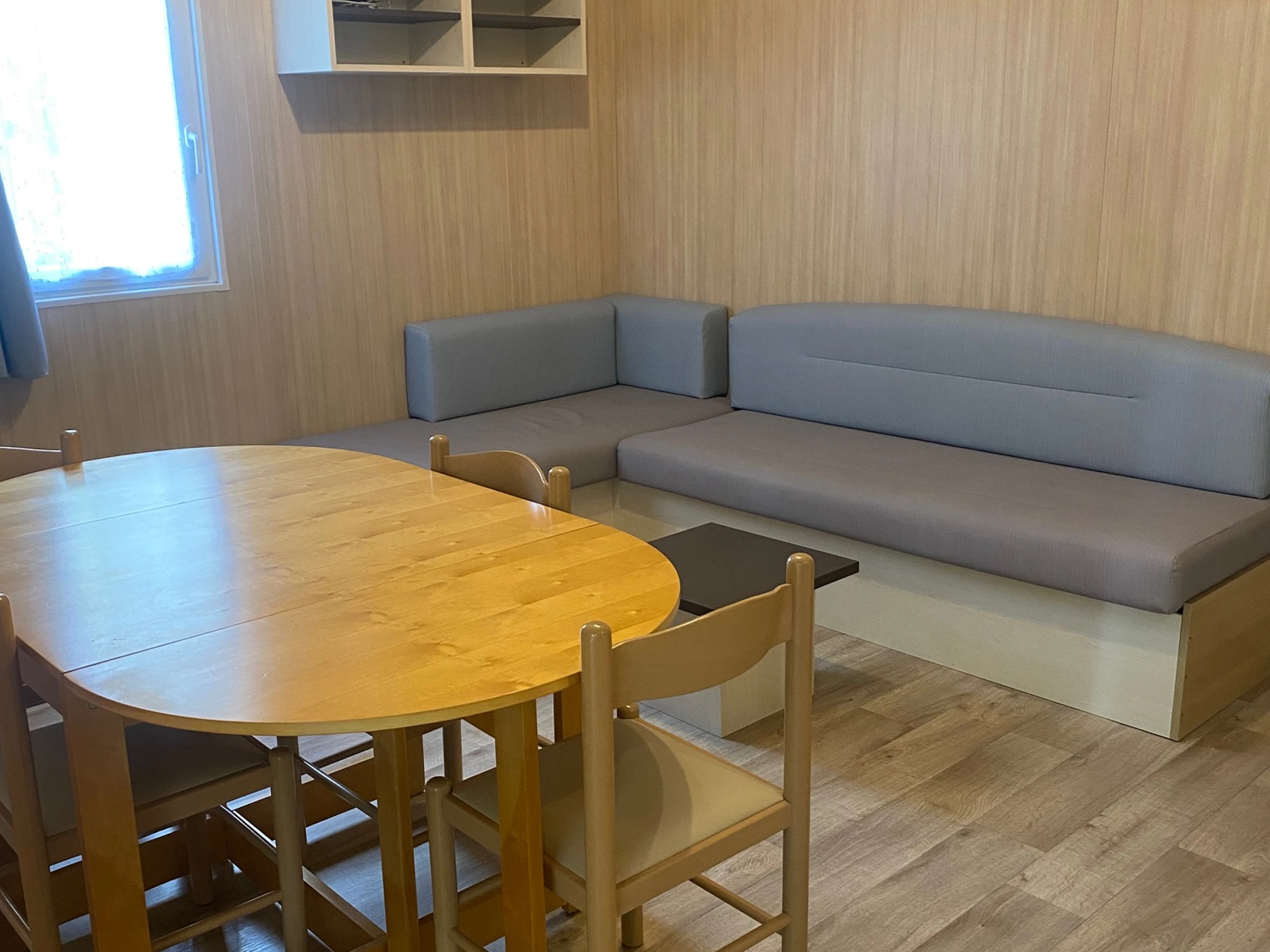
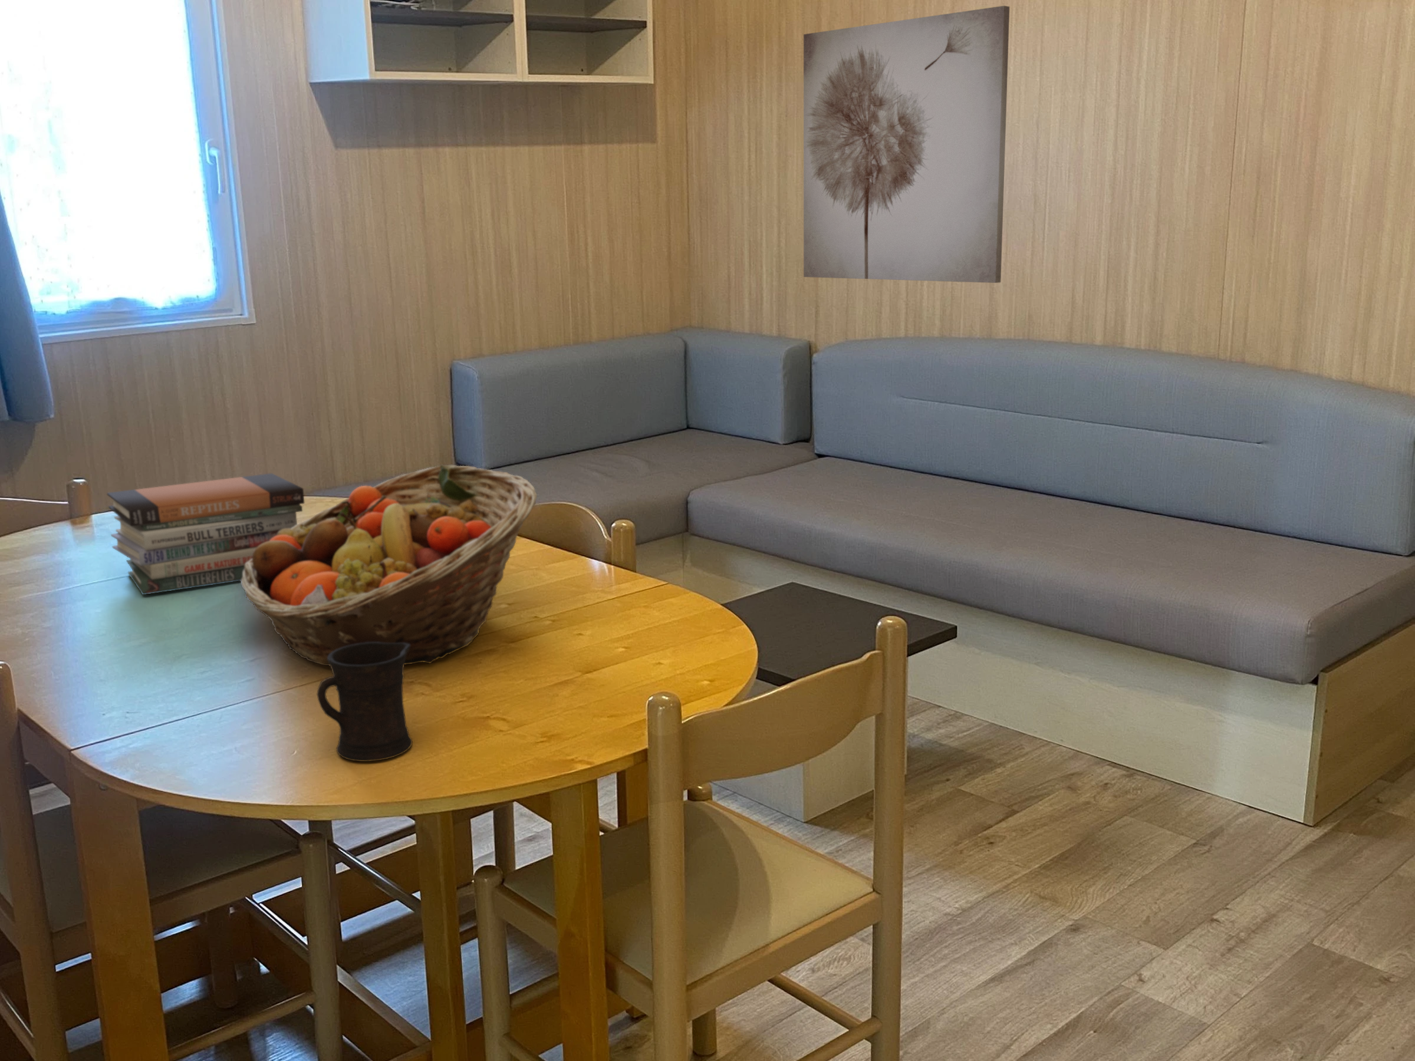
+ book stack (209, 532)
+ wall art (898, 153)
+ mug (367, 701)
+ fruit basket (391, 559)
